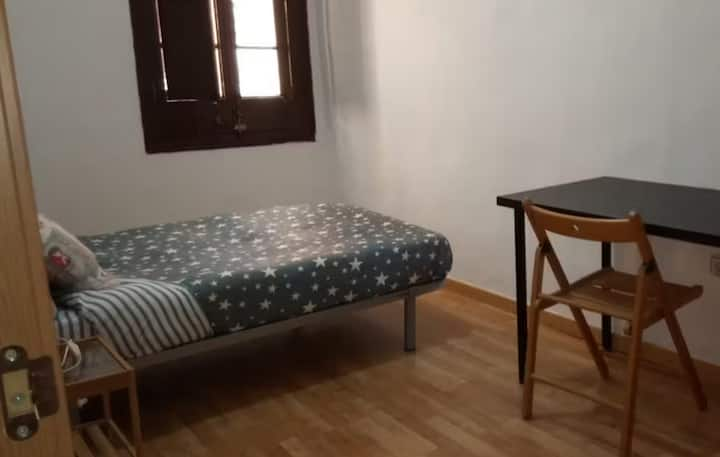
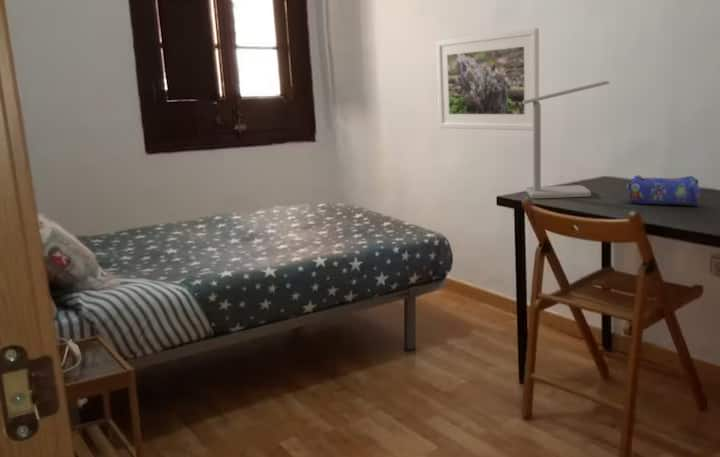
+ desk lamp (540, 139)
+ pencil case (663, 189)
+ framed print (484, 82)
